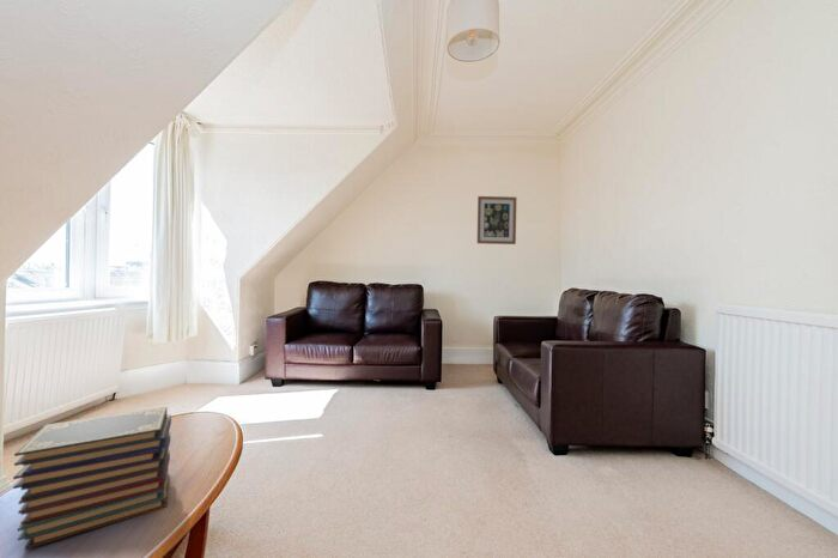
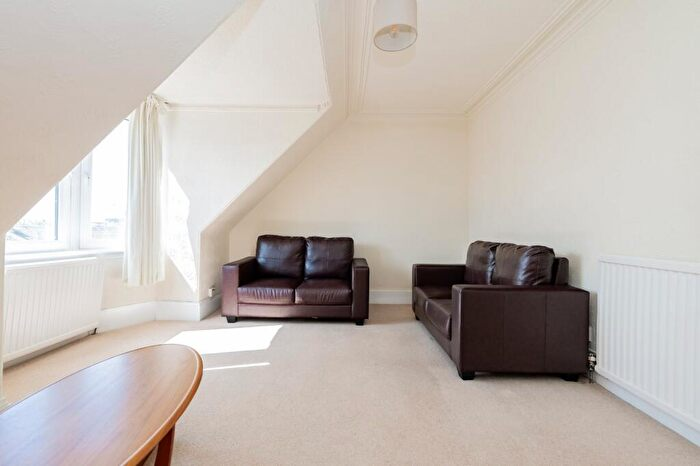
- book stack (104, 467)
- wall art (496, 220)
